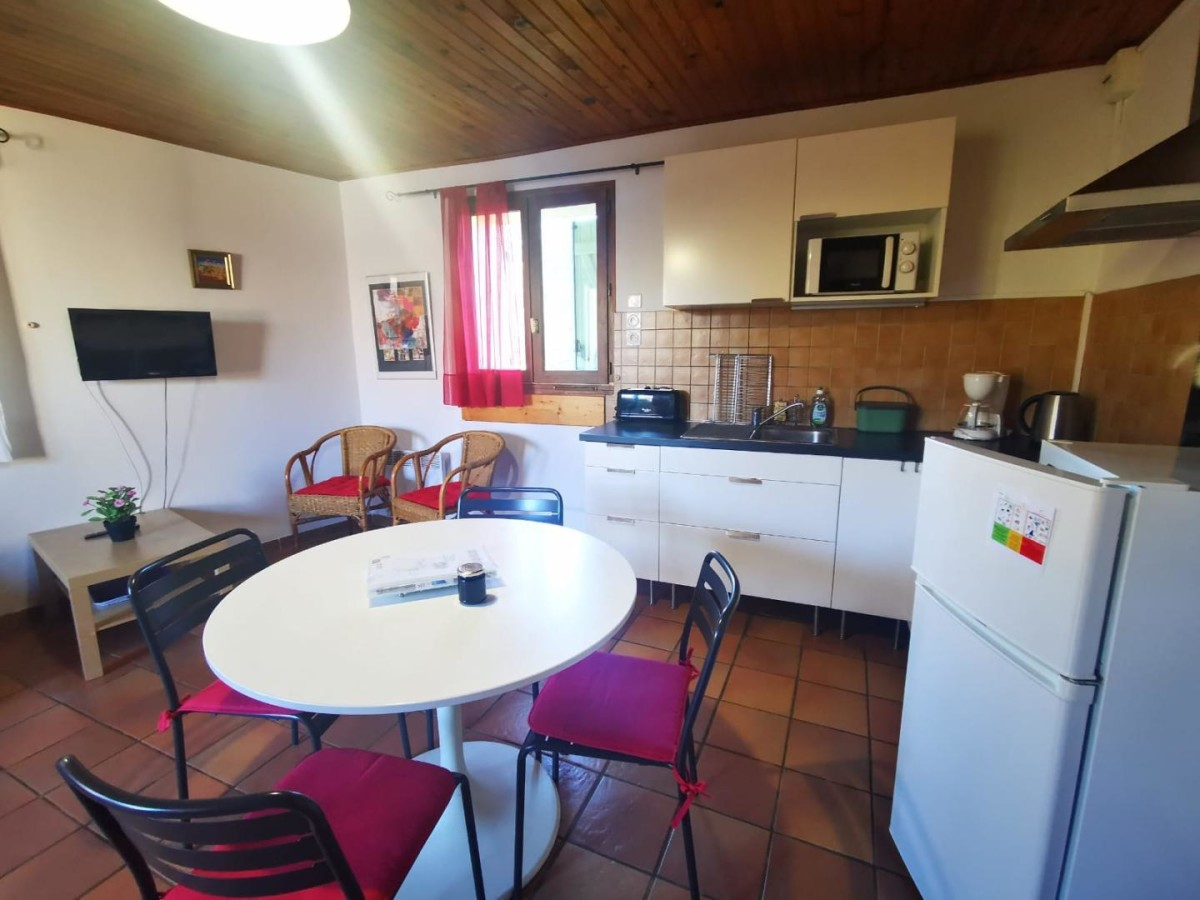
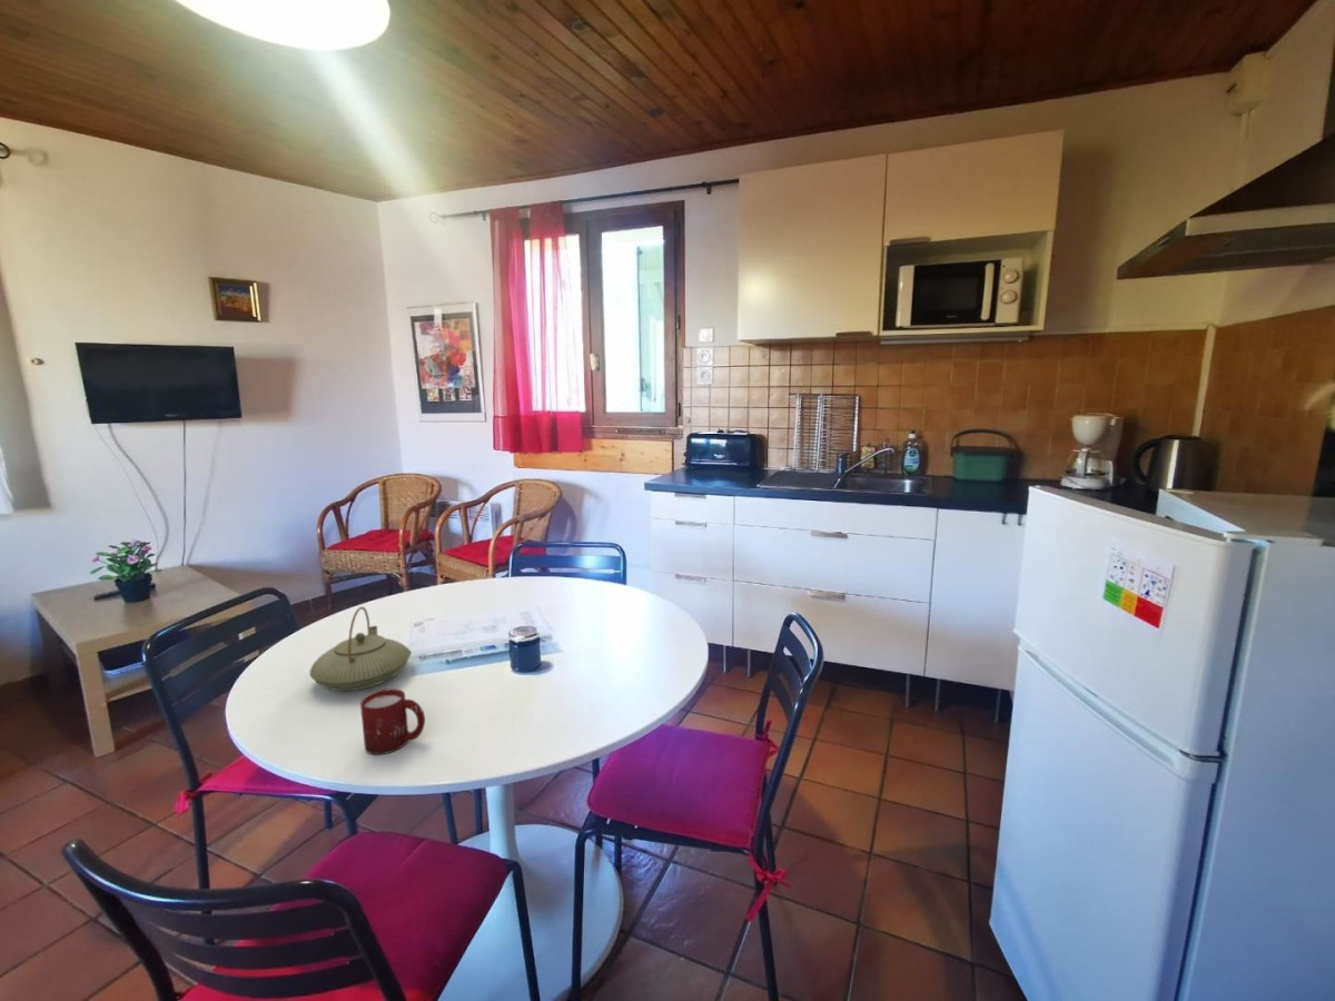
+ cup (394, 720)
+ teapot (362, 641)
